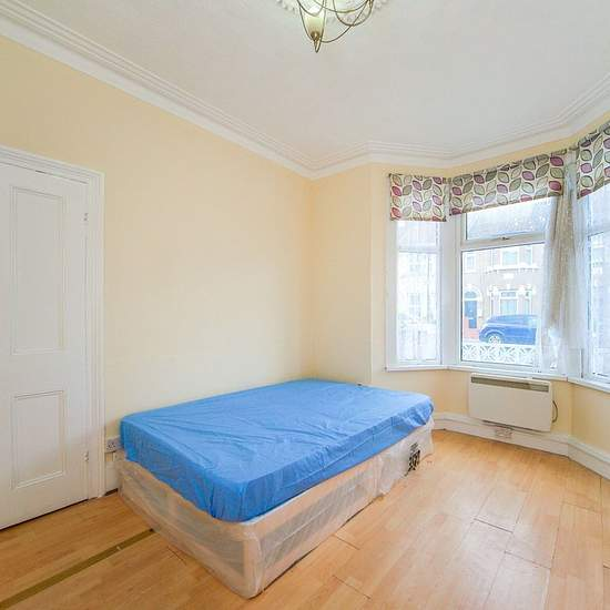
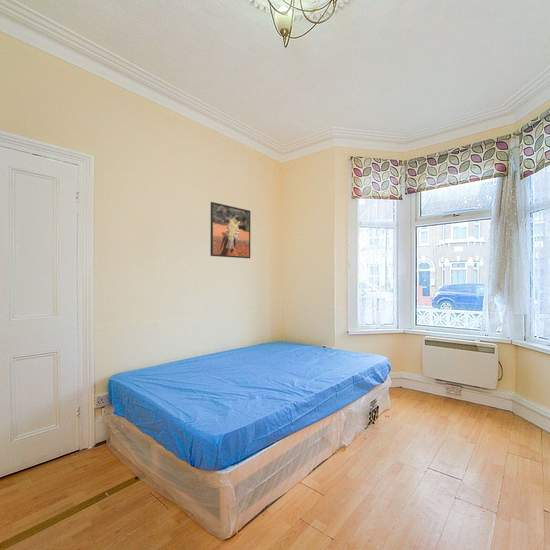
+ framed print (231, 231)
